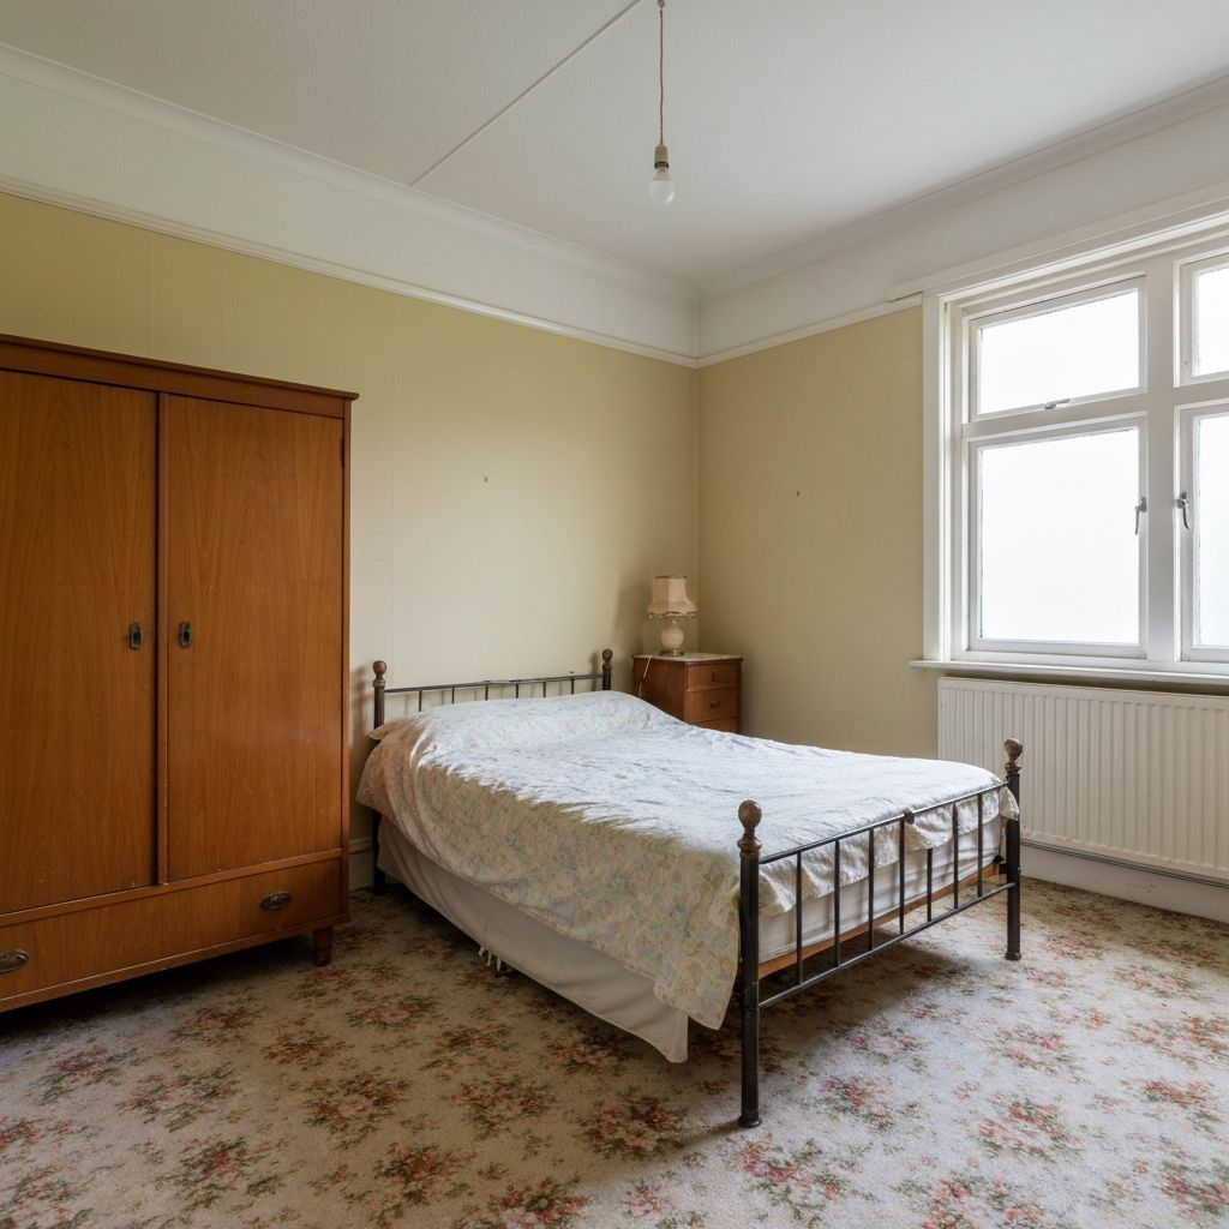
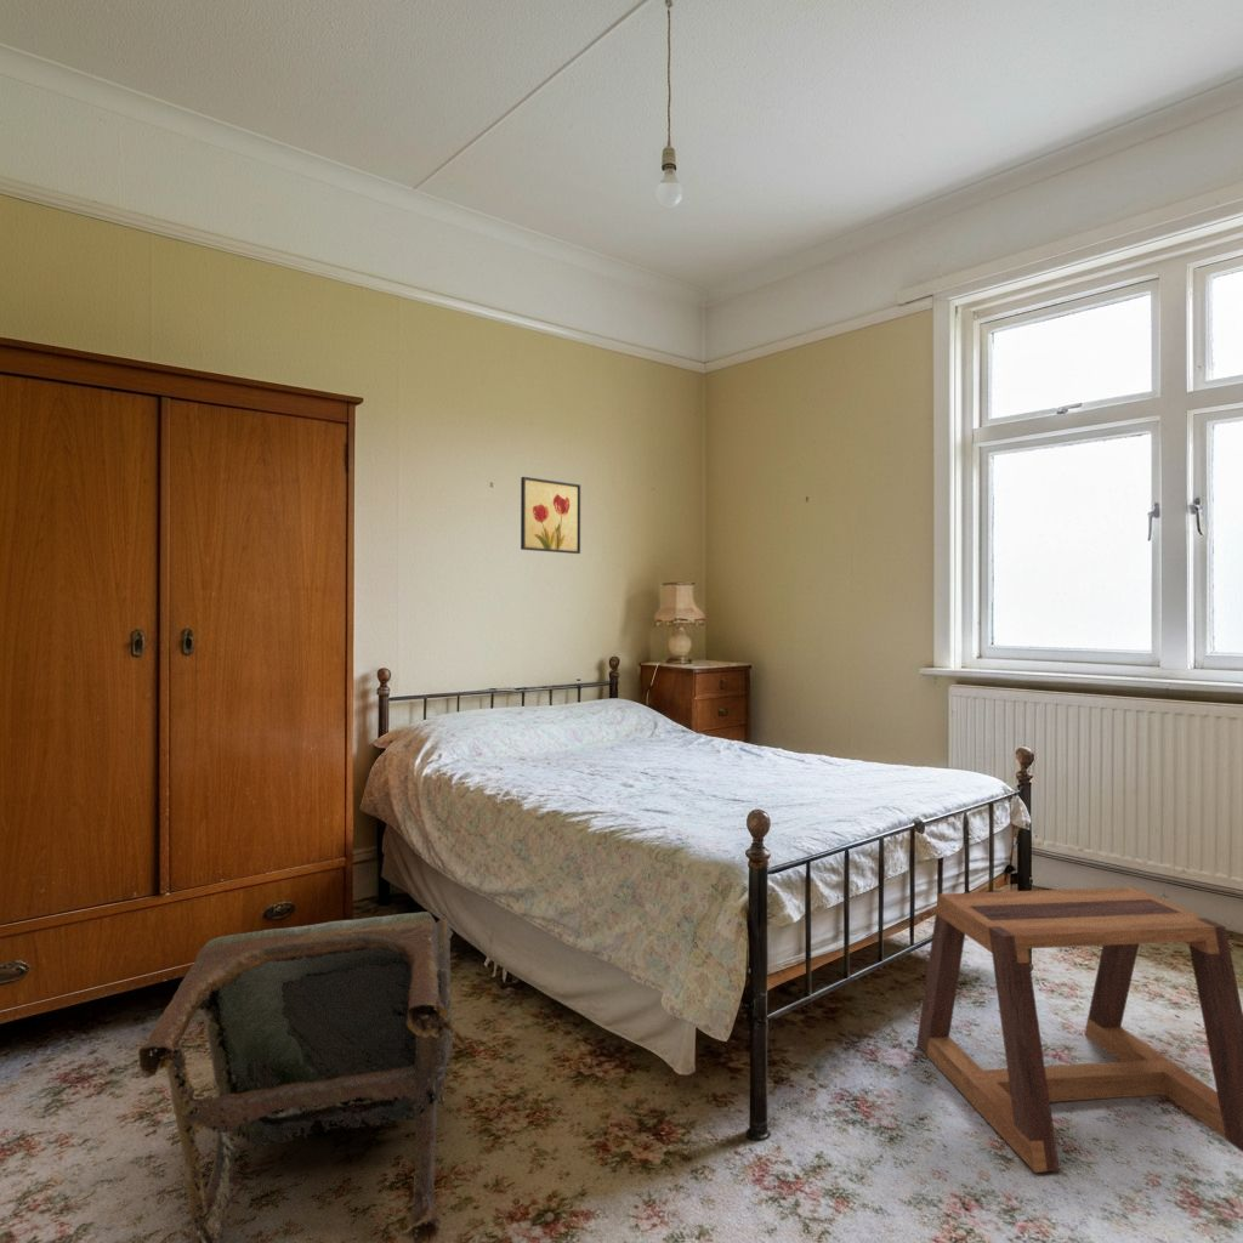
+ wall art (550, 516)
+ stool (1090, 1005)
+ armchair (348, 1022)
